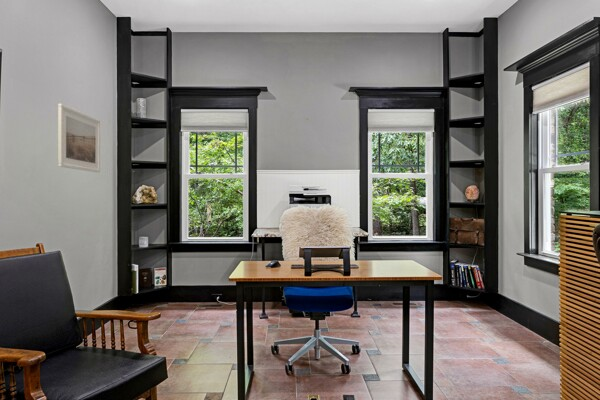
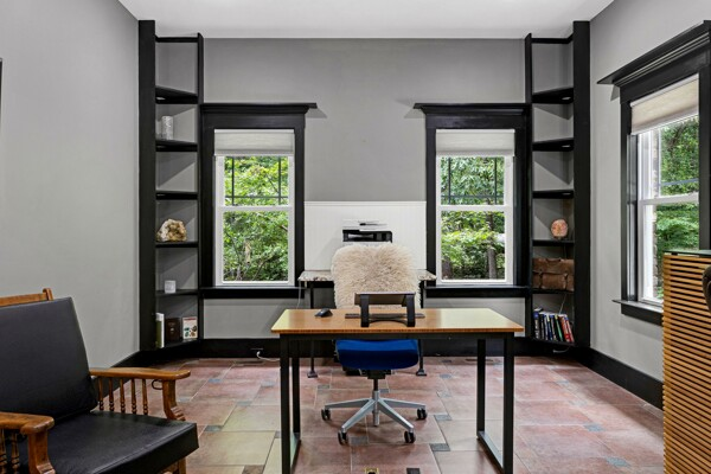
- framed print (81, 141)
